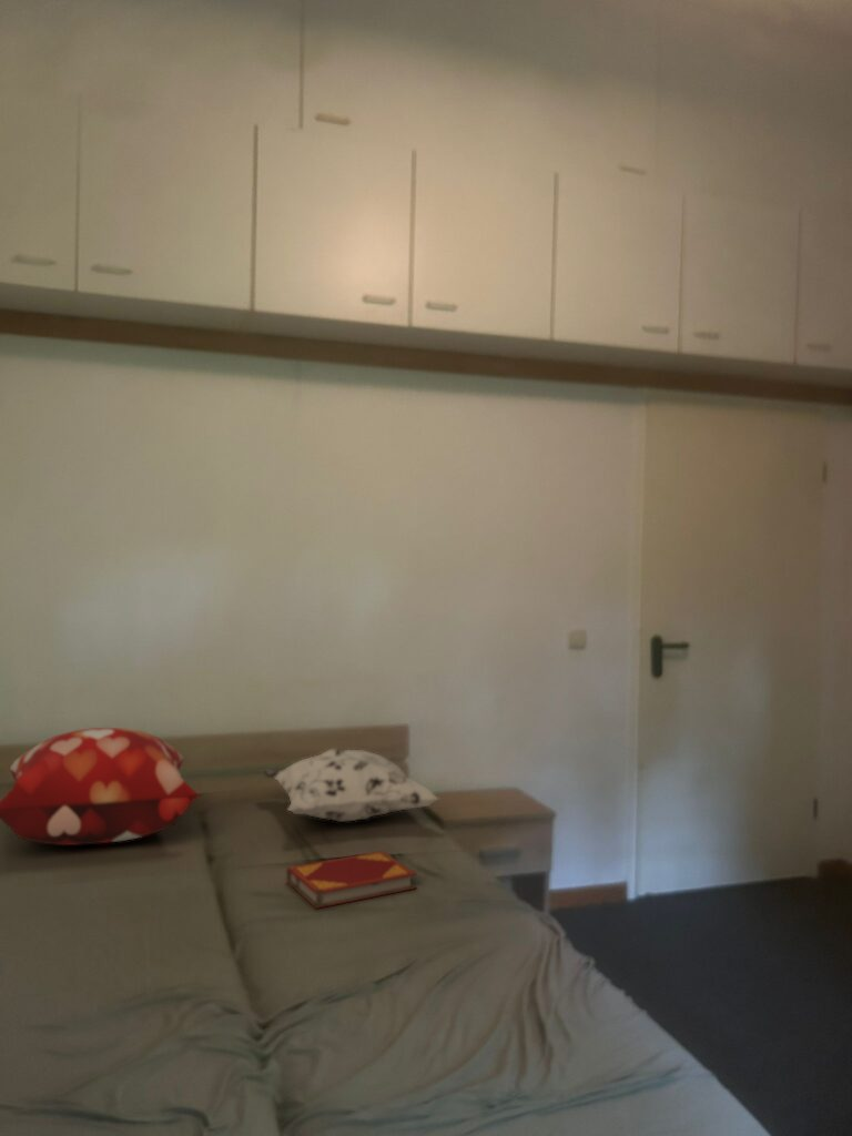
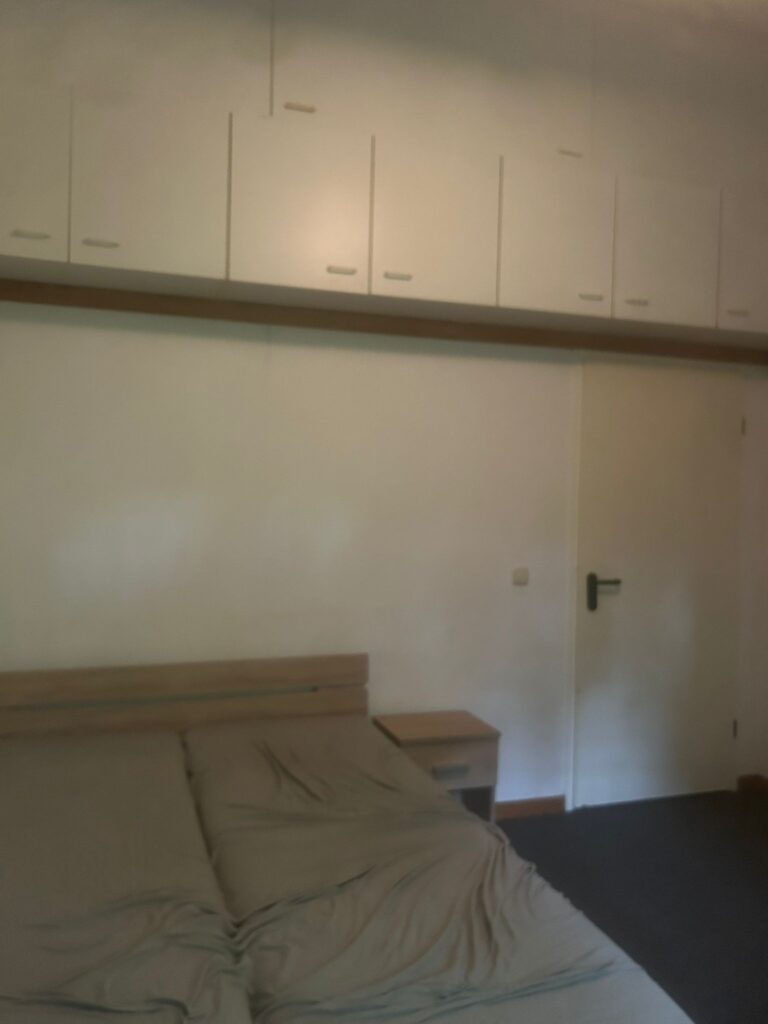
- decorative pillow (346, 784)
- decorative pillow (101, 781)
- hardback book (351, 878)
